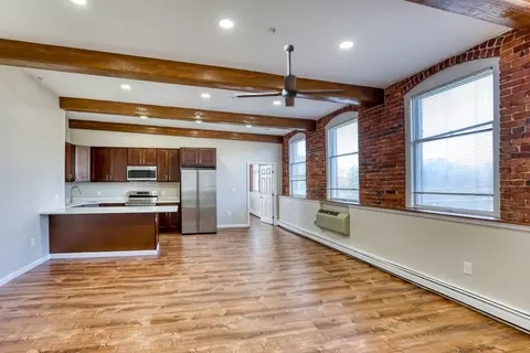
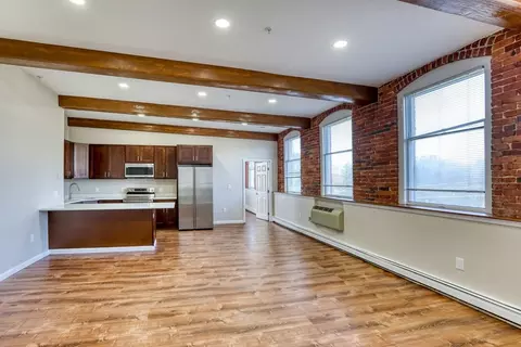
- ceiling fan (288, 72)
